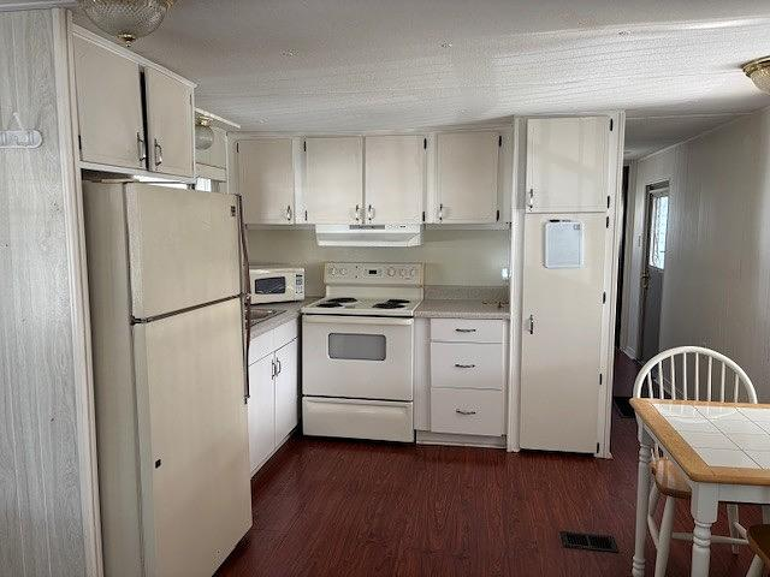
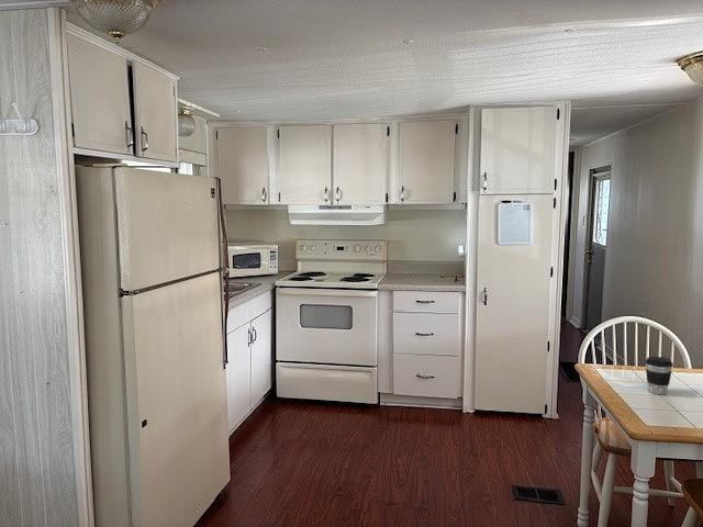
+ coffee cup (658, 375)
